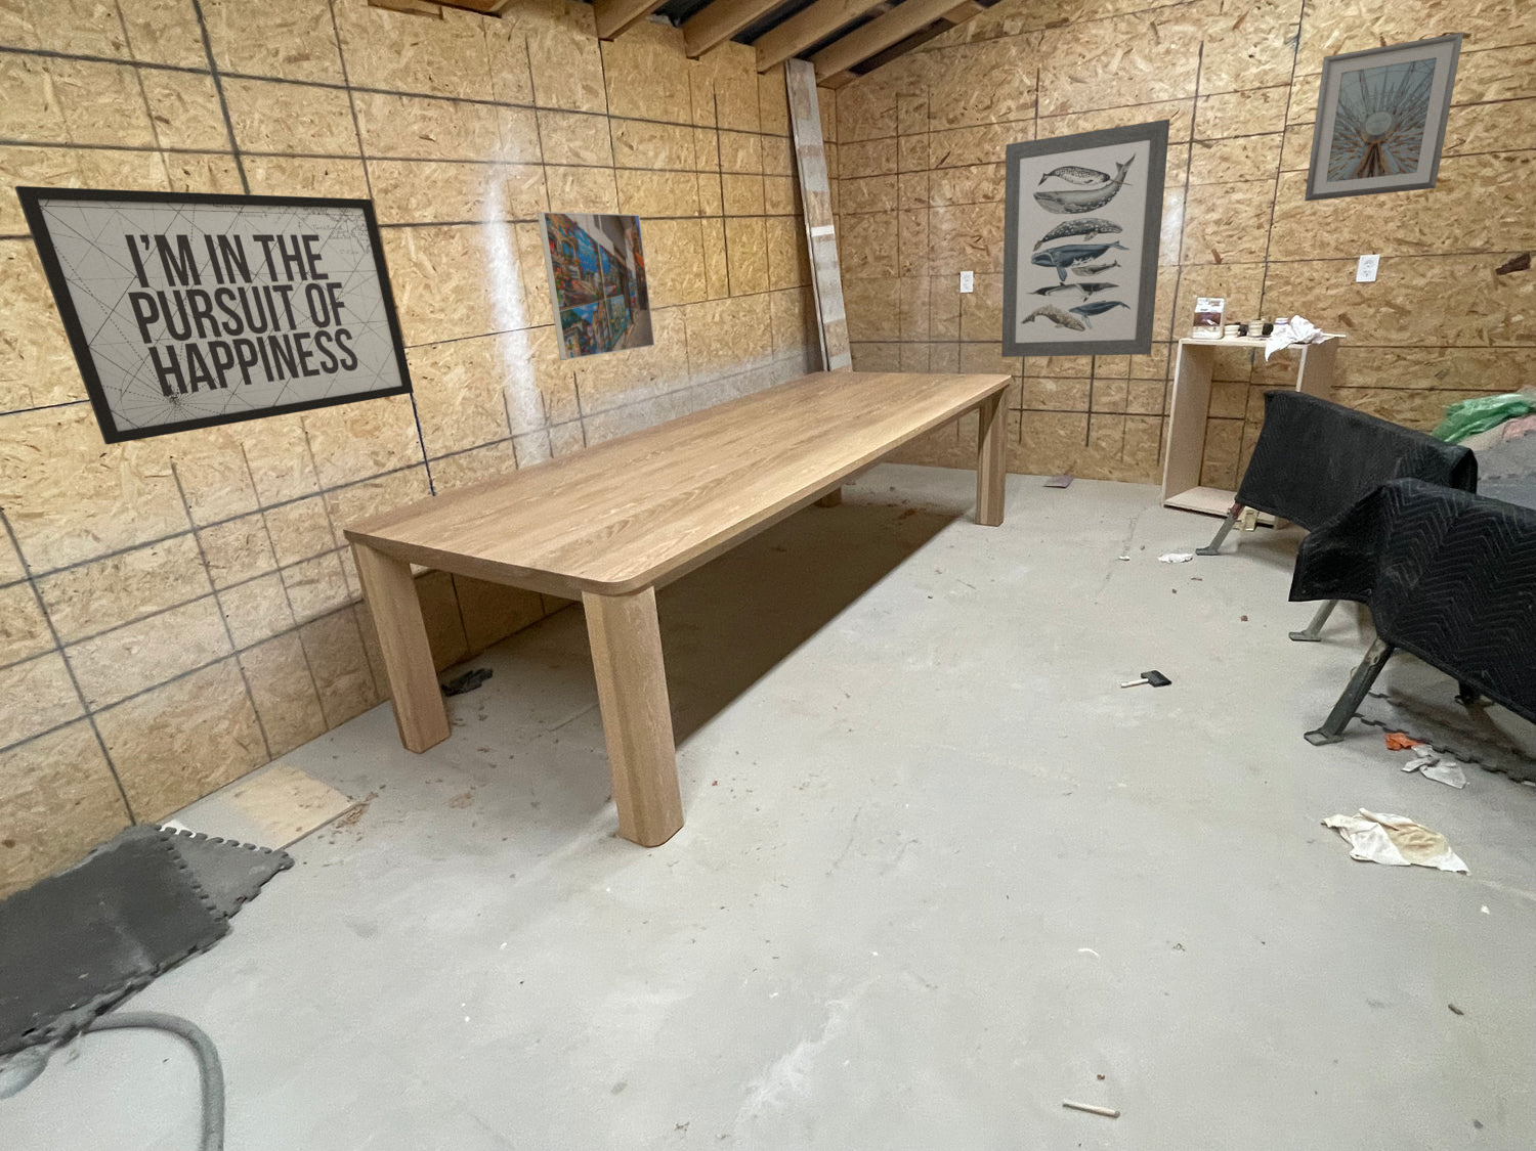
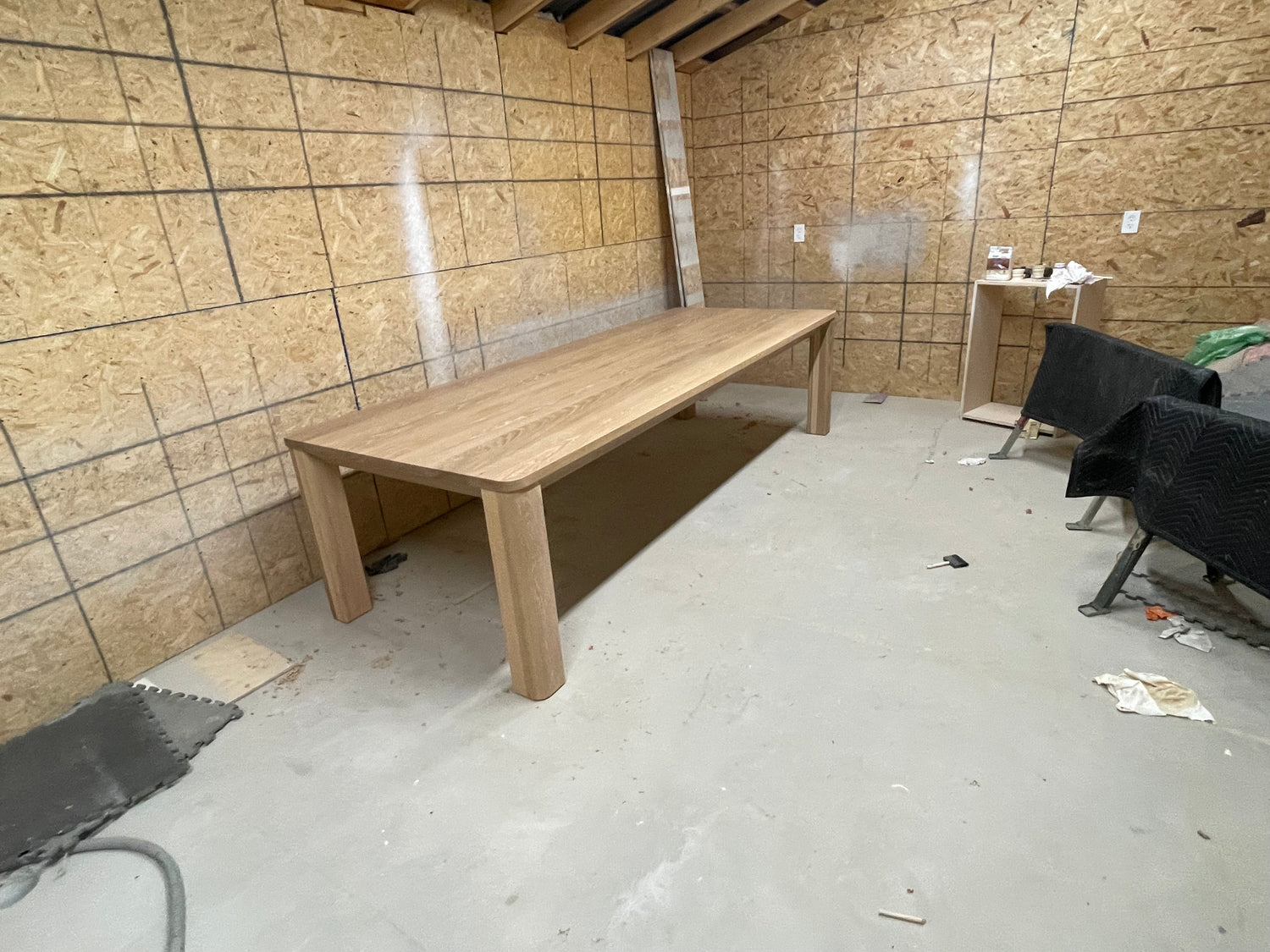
- picture frame (1379, 122)
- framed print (601, 284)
- mirror (252, 310)
- wall art (1078, 249)
